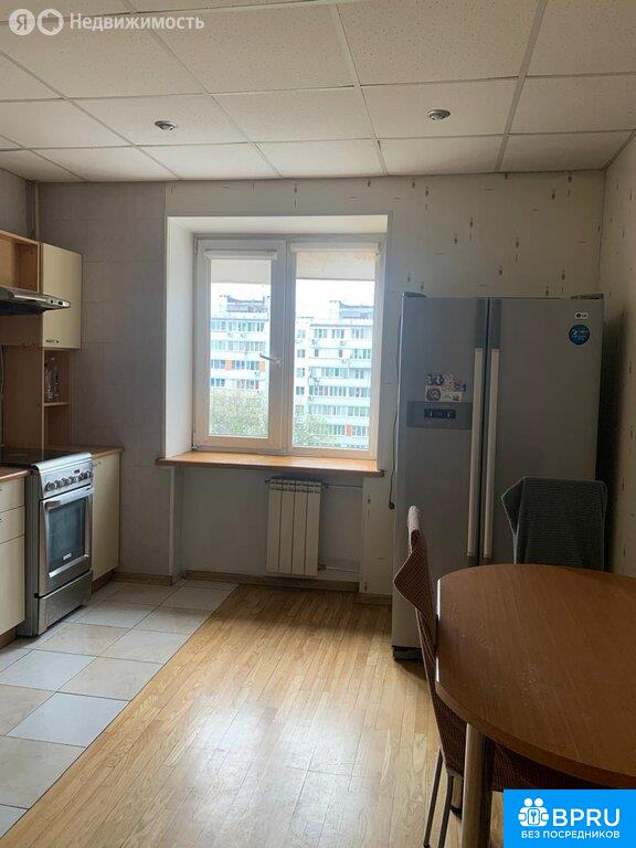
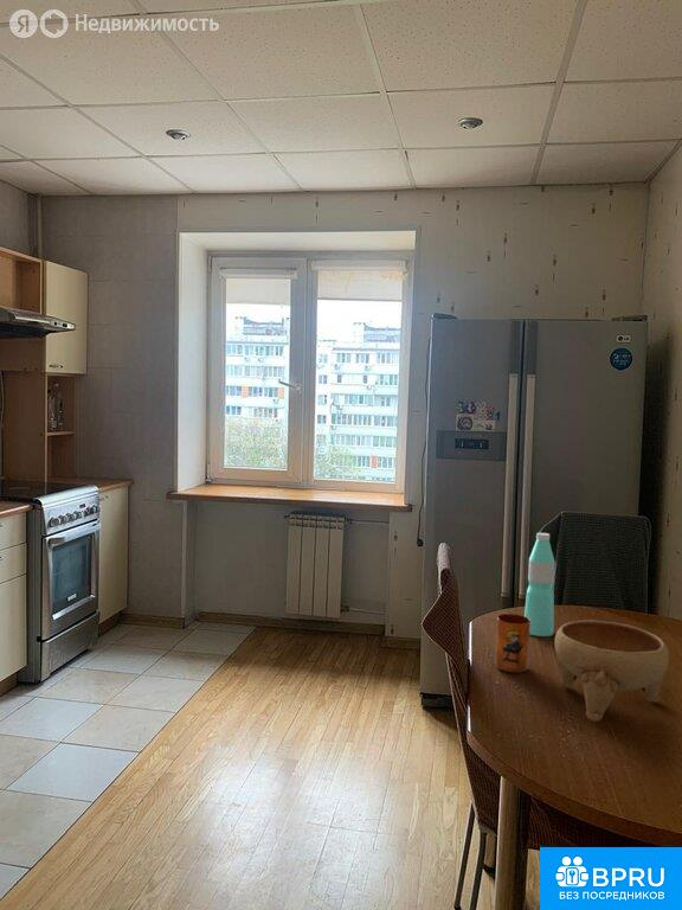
+ bowl (605, 669)
+ mug (513, 640)
+ water bottle (540, 582)
